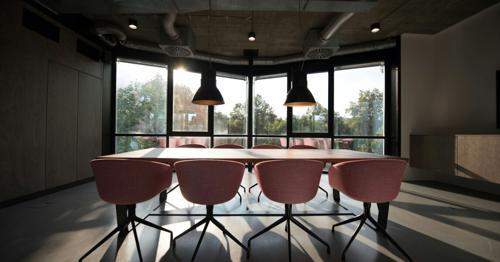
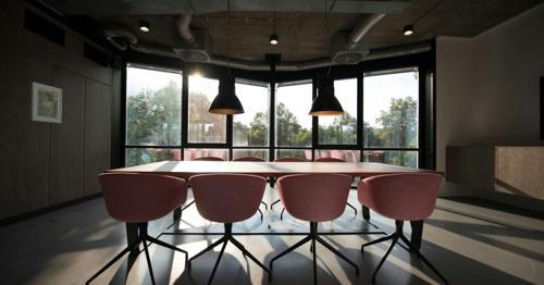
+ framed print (47, 103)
